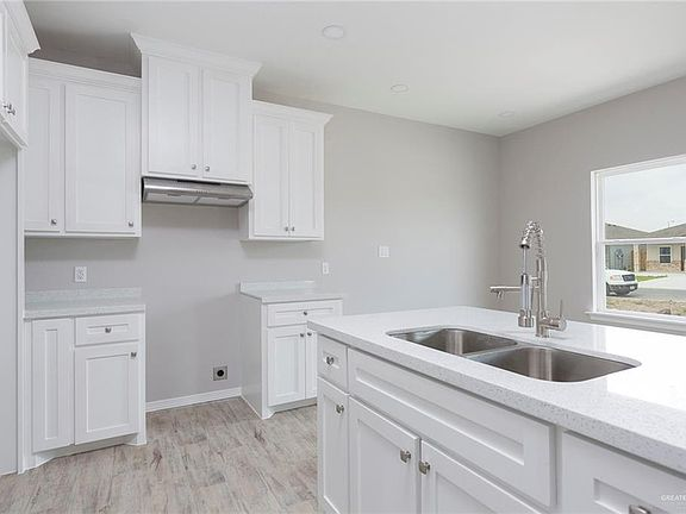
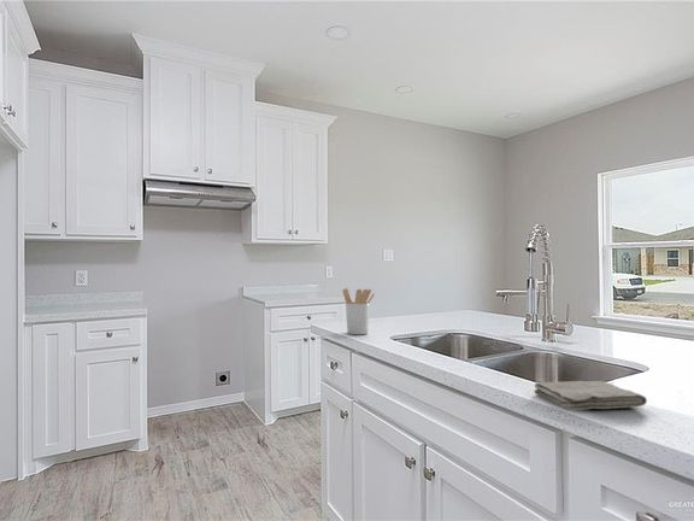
+ utensil holder (359, 310)
+ washcloth (586, 393)
